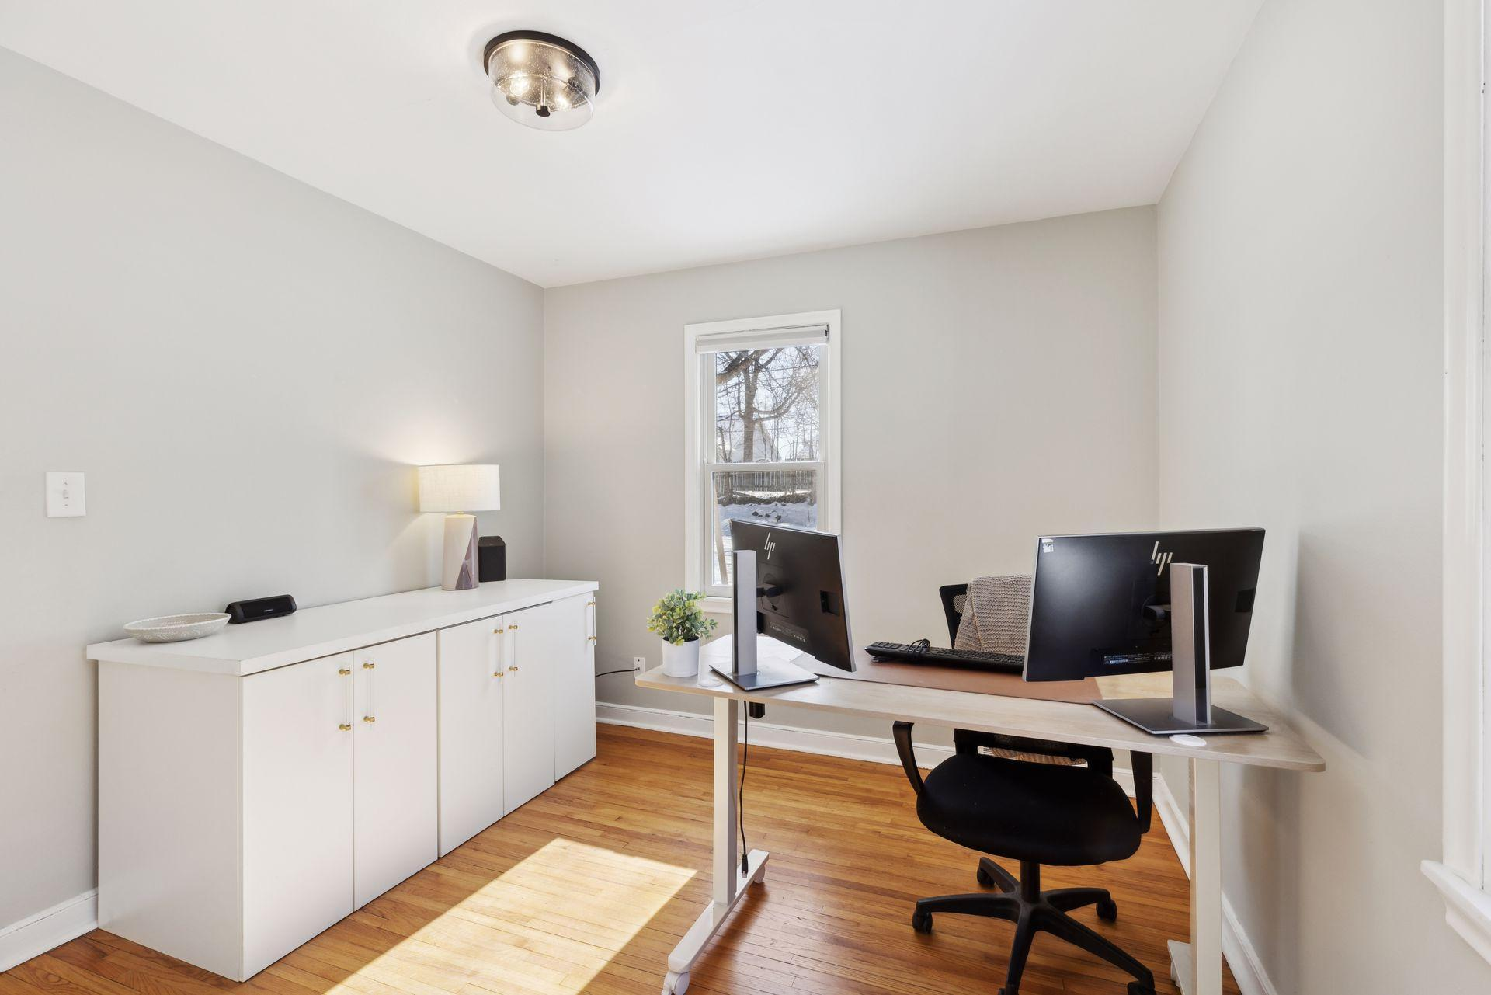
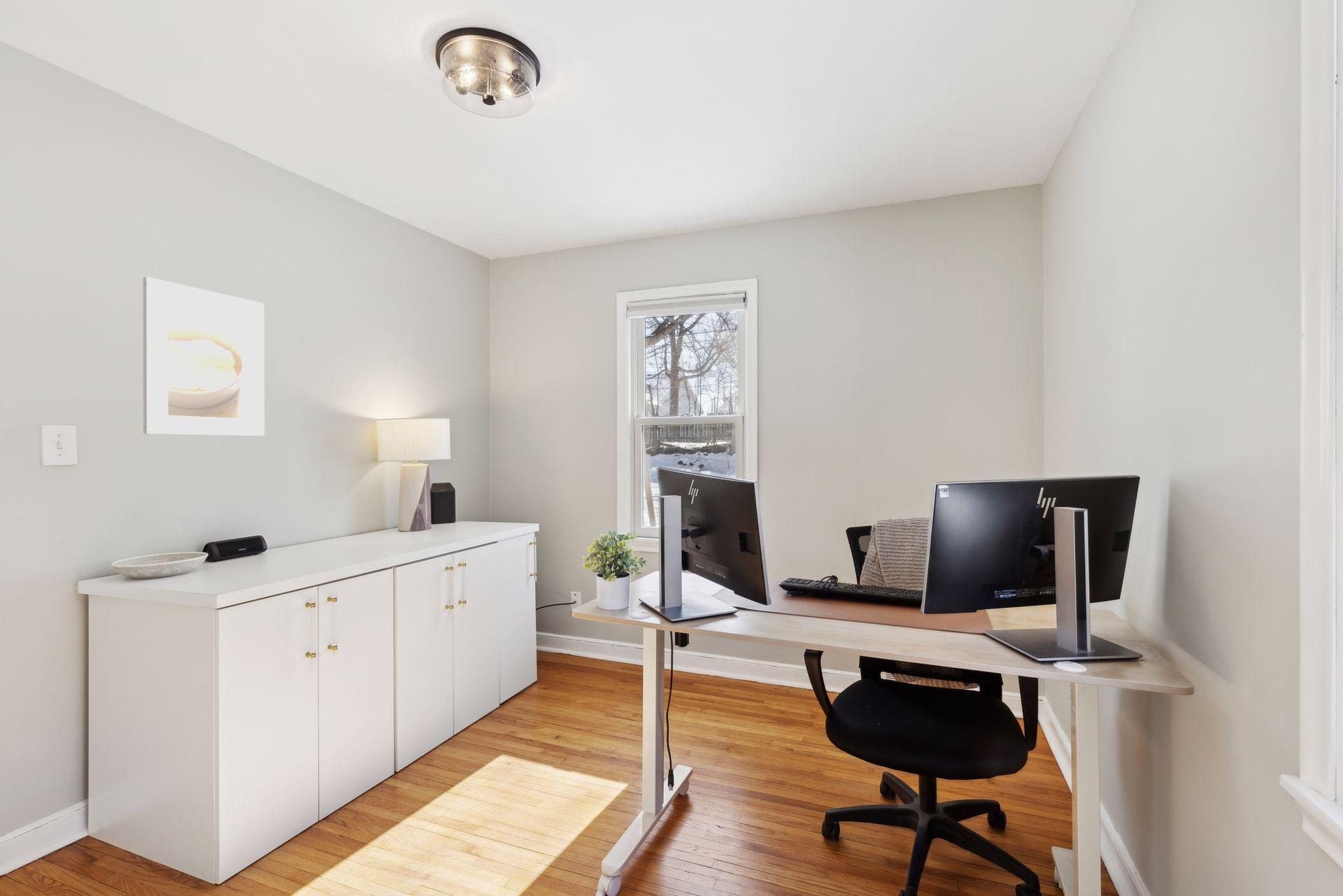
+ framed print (208, 363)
